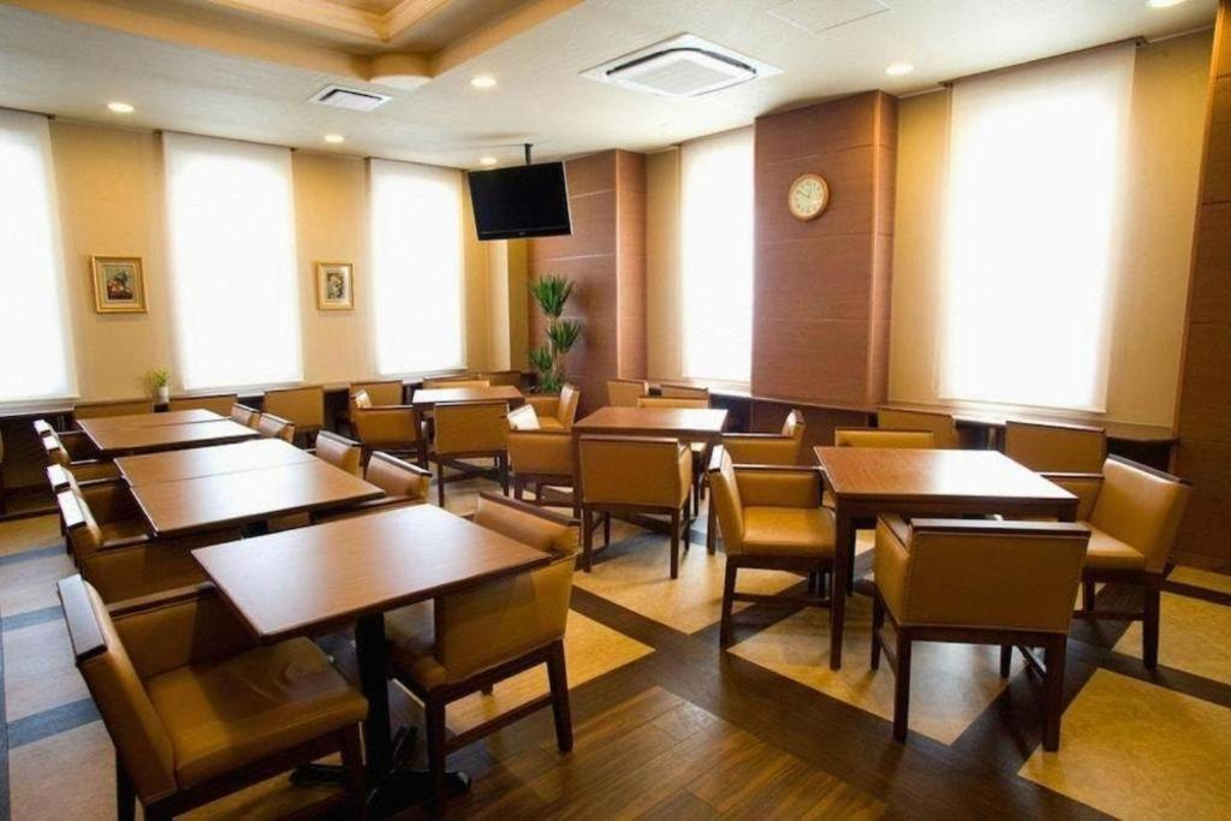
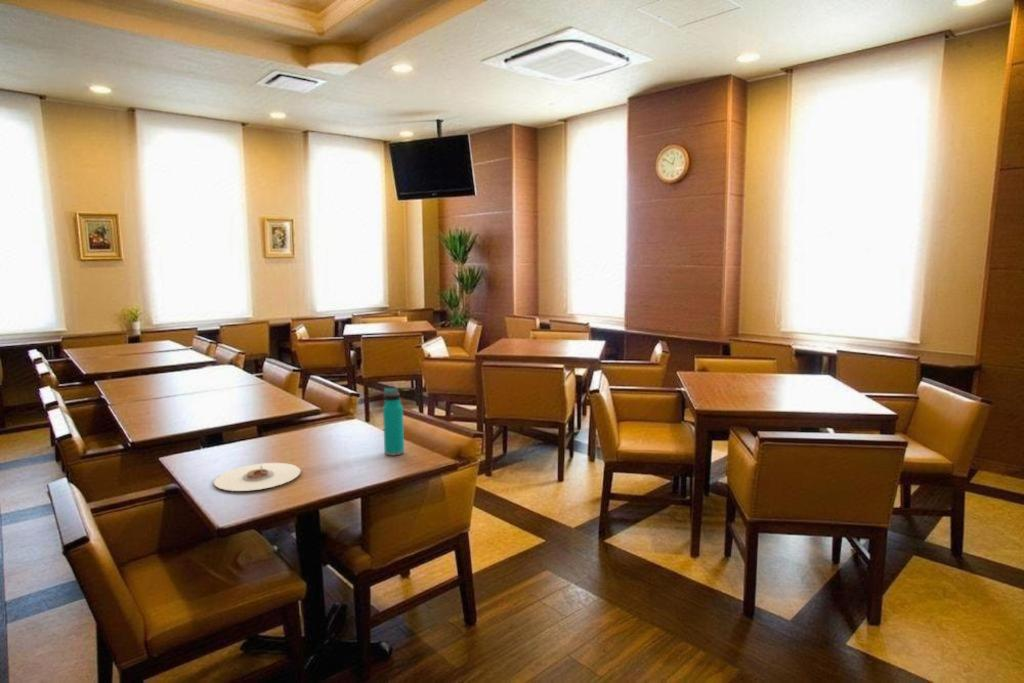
+ plate (258, 472)
+ water bottle (393, 420)
